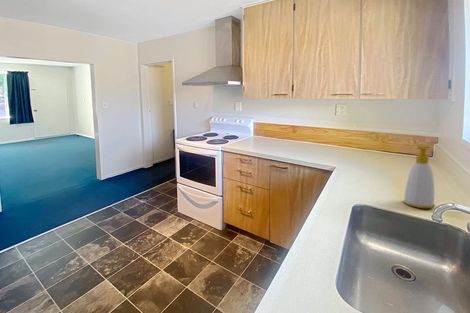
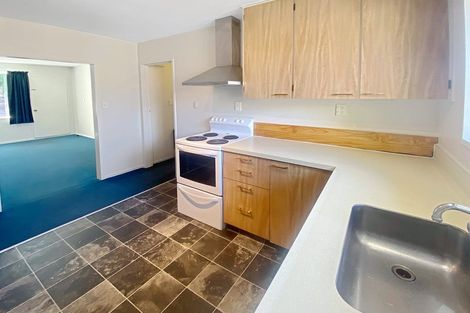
- soap bottle (421, 175)
